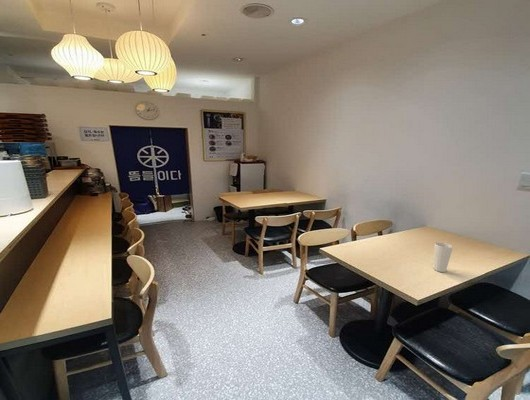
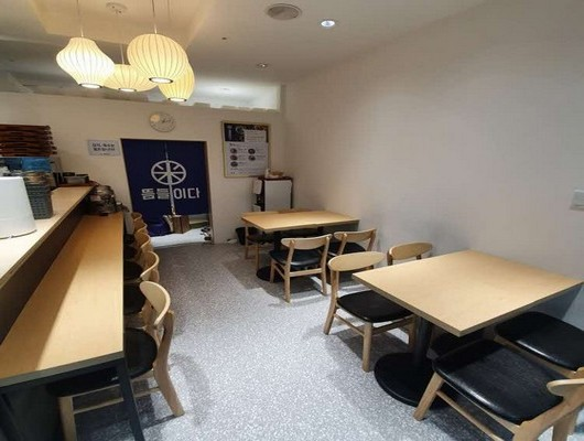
- cup (441, 257)
